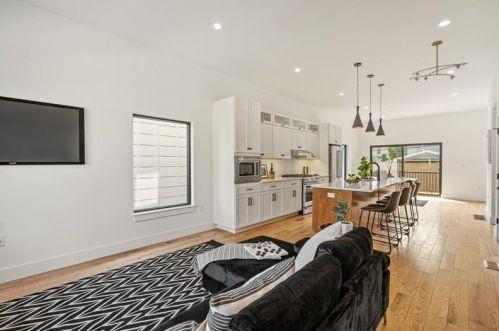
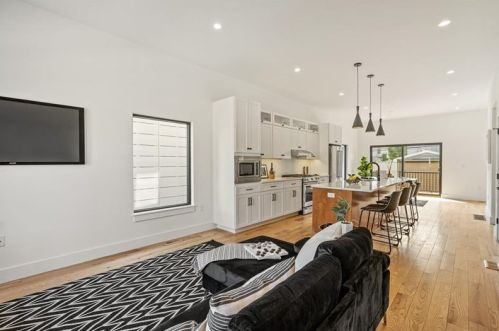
- ceiling light fixture (436, 62)
